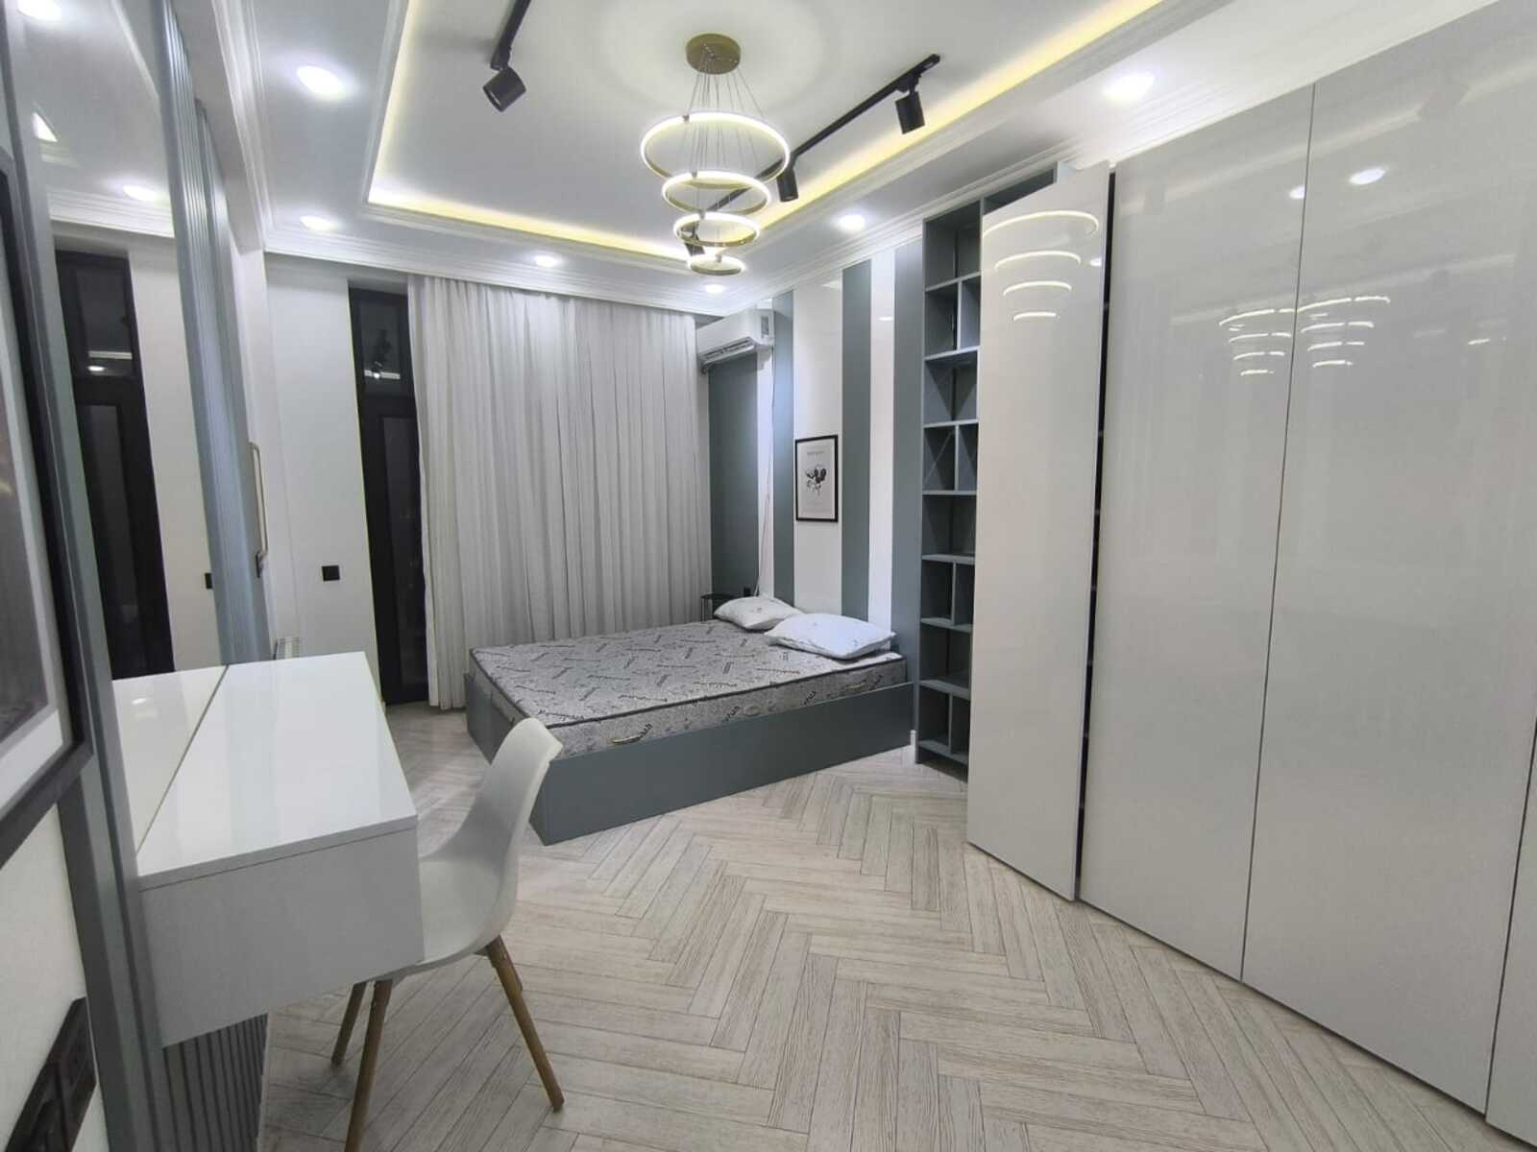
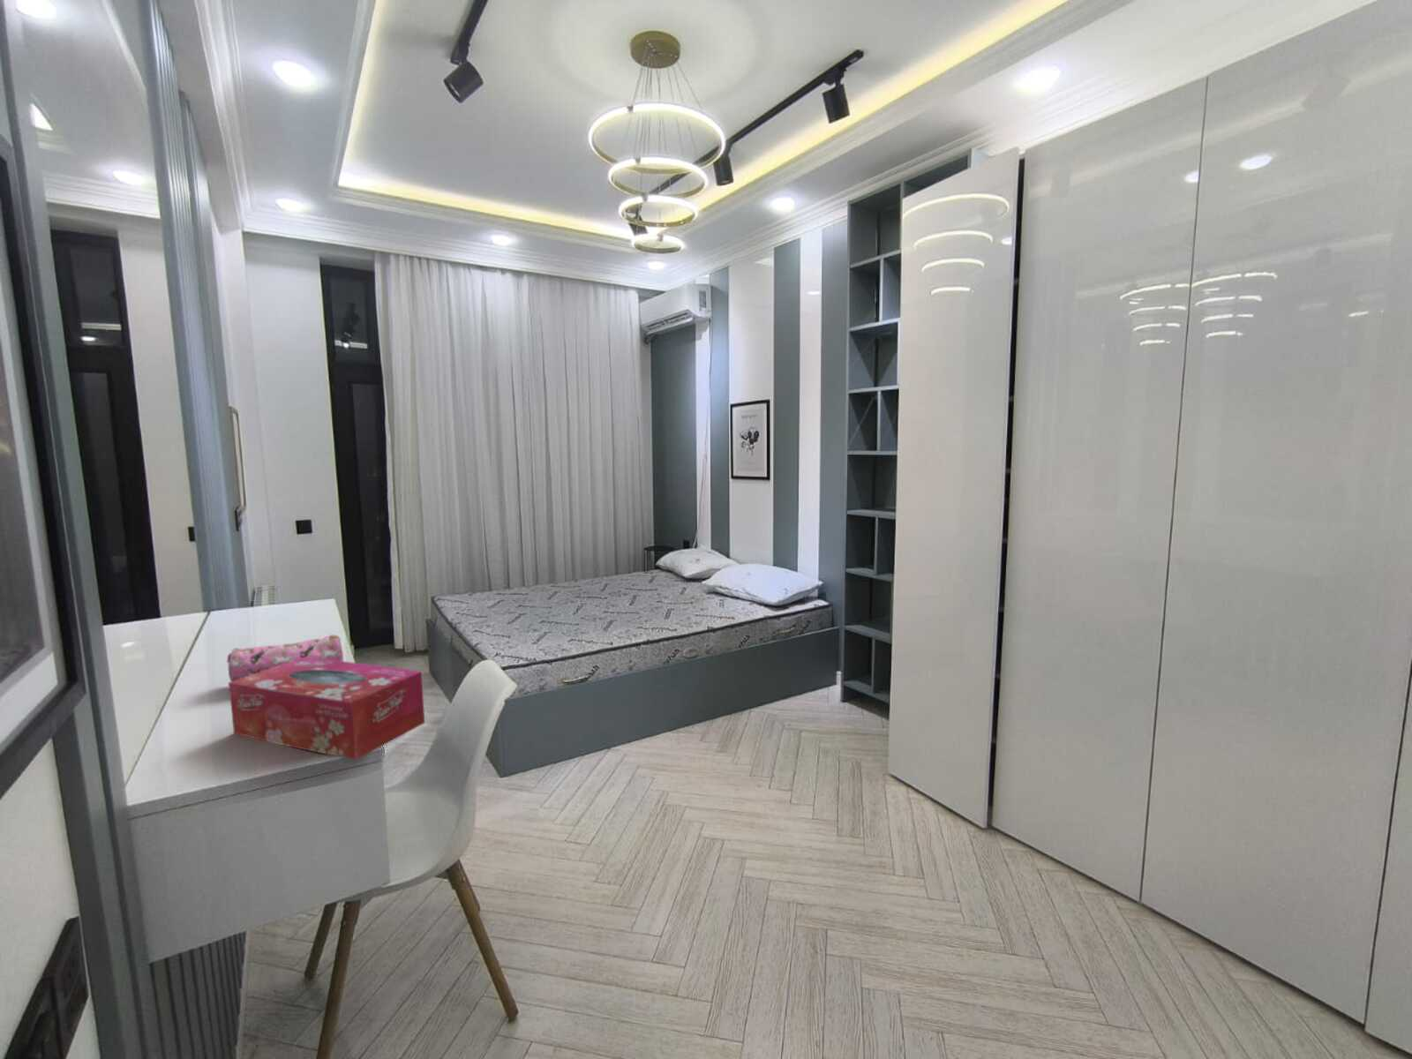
+ pencil case (287, 661)
+ tissue box (328, 702)
